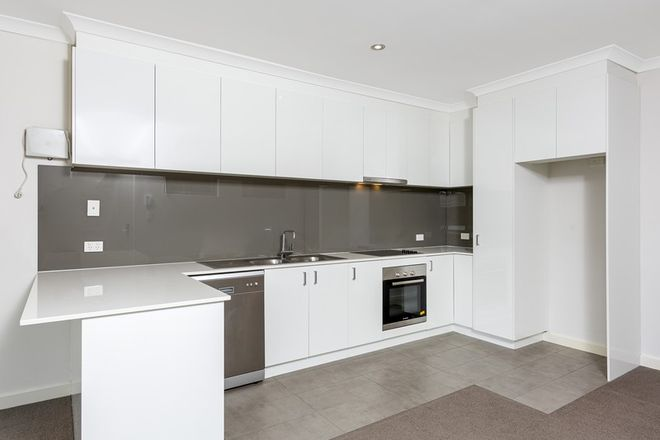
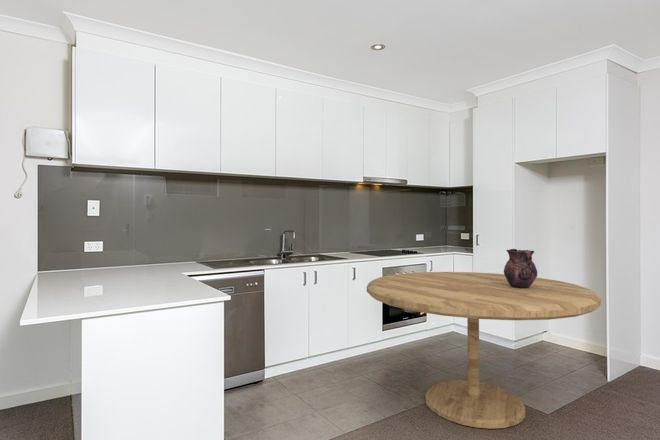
+ vase (520, 268)
+ dining table (473, 344)
